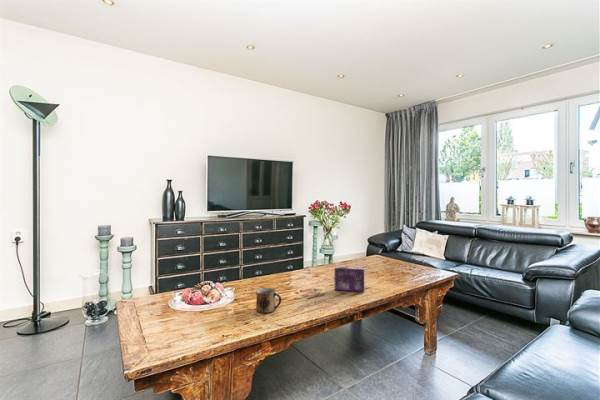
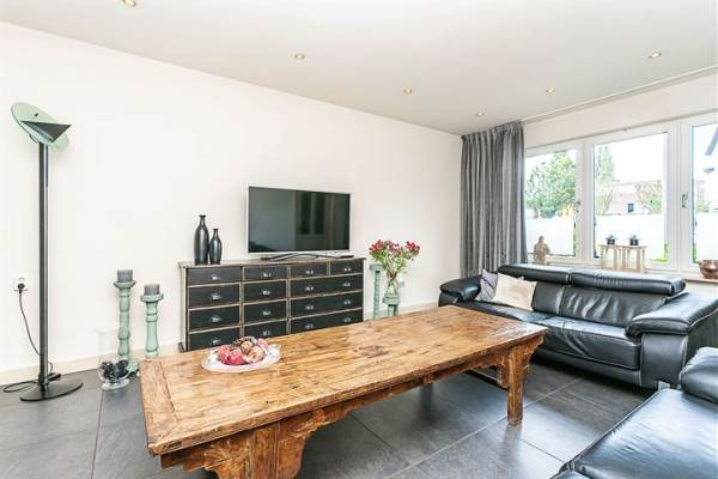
- mug (267, 300)
- book (349, 278)
